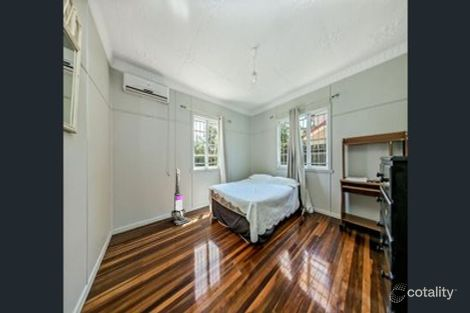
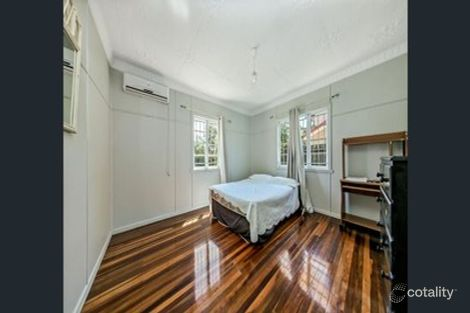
- vacuum cleaner (179, 194)
